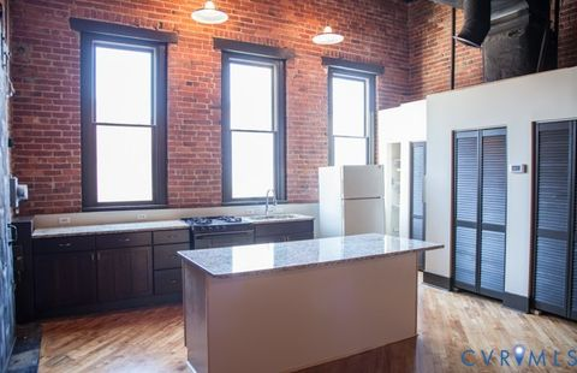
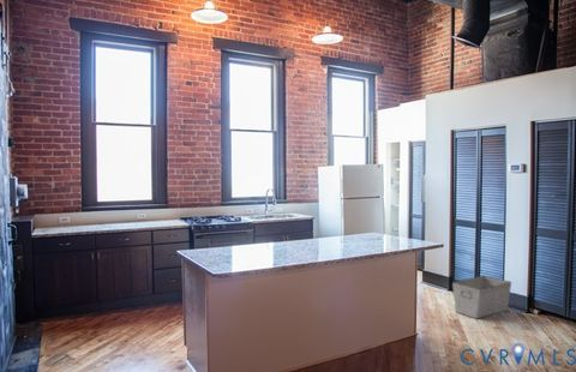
+ storage bin (481, 295)
